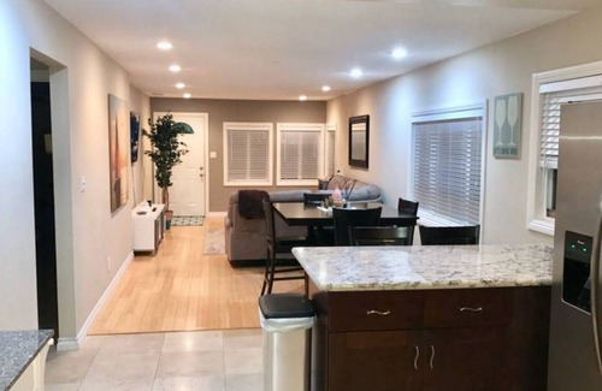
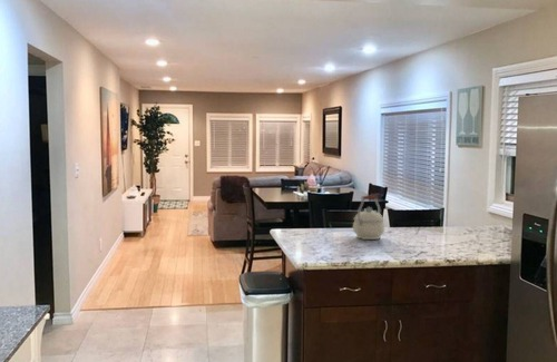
+ kettle (367, 216)
